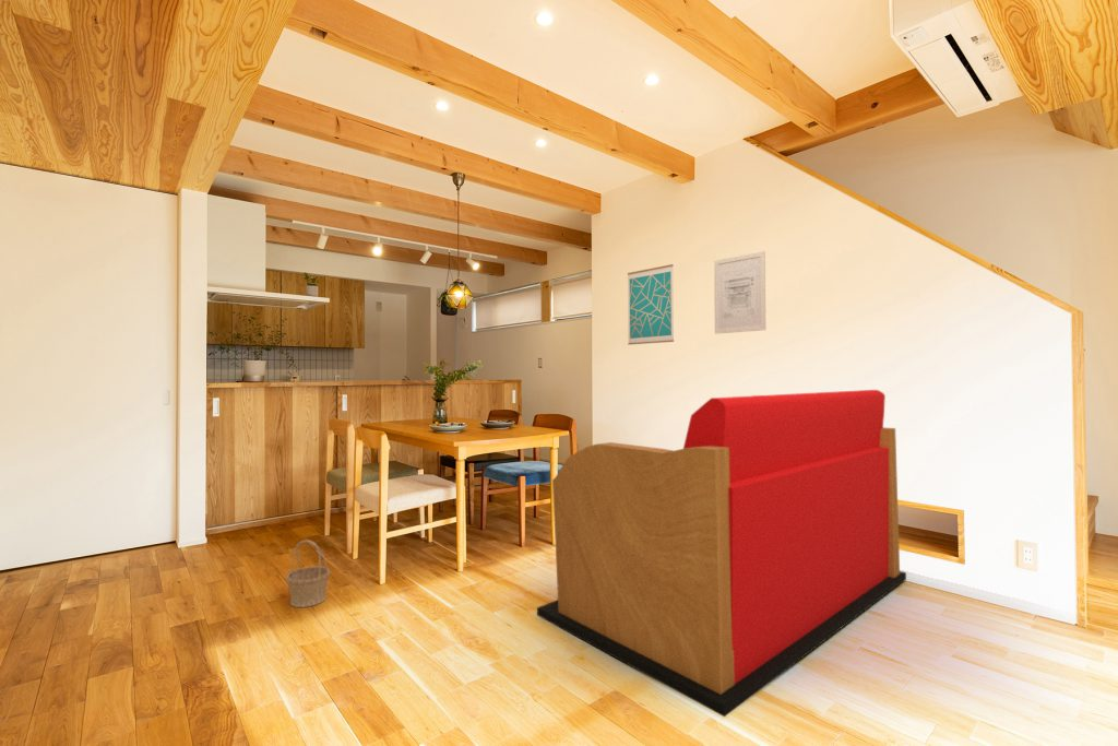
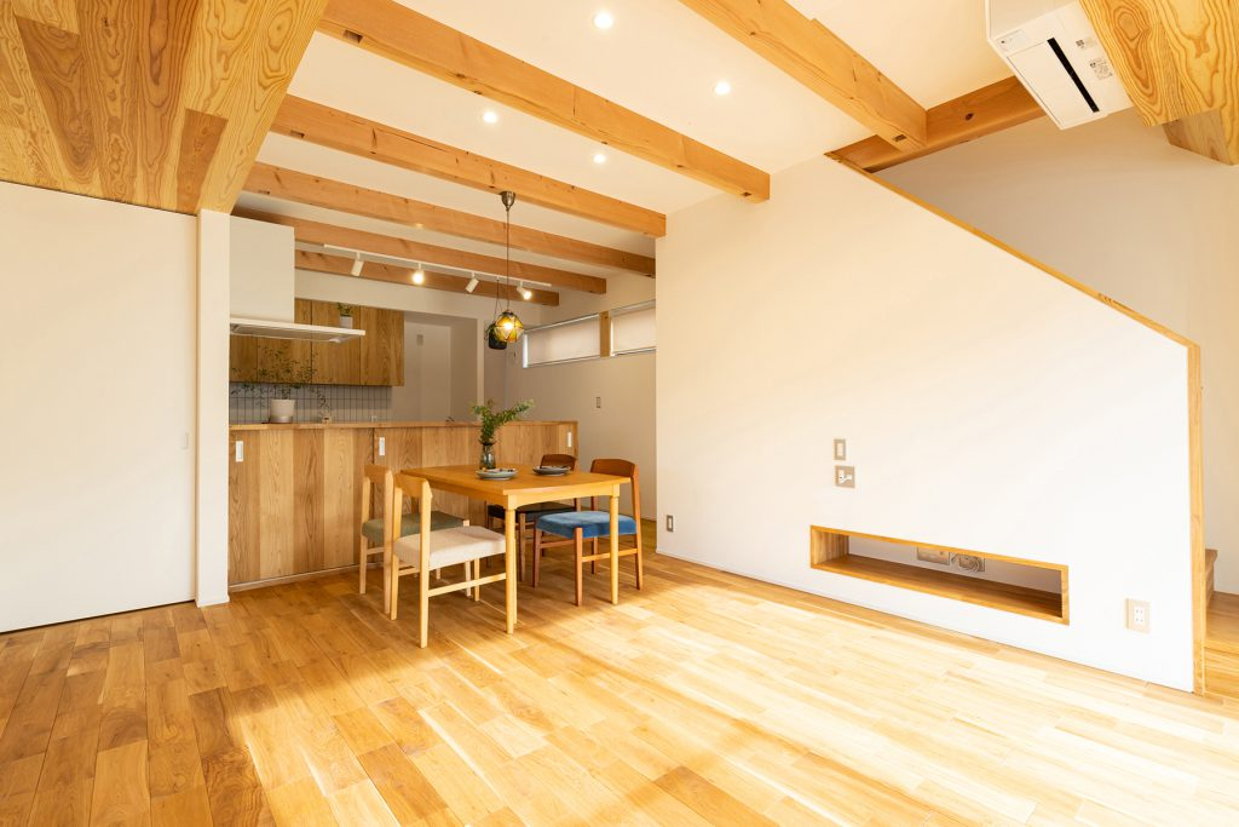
- wall art (738, 294)
- sofa (735, 494)
- basket (308, 569)
- wall art (650, 306)
